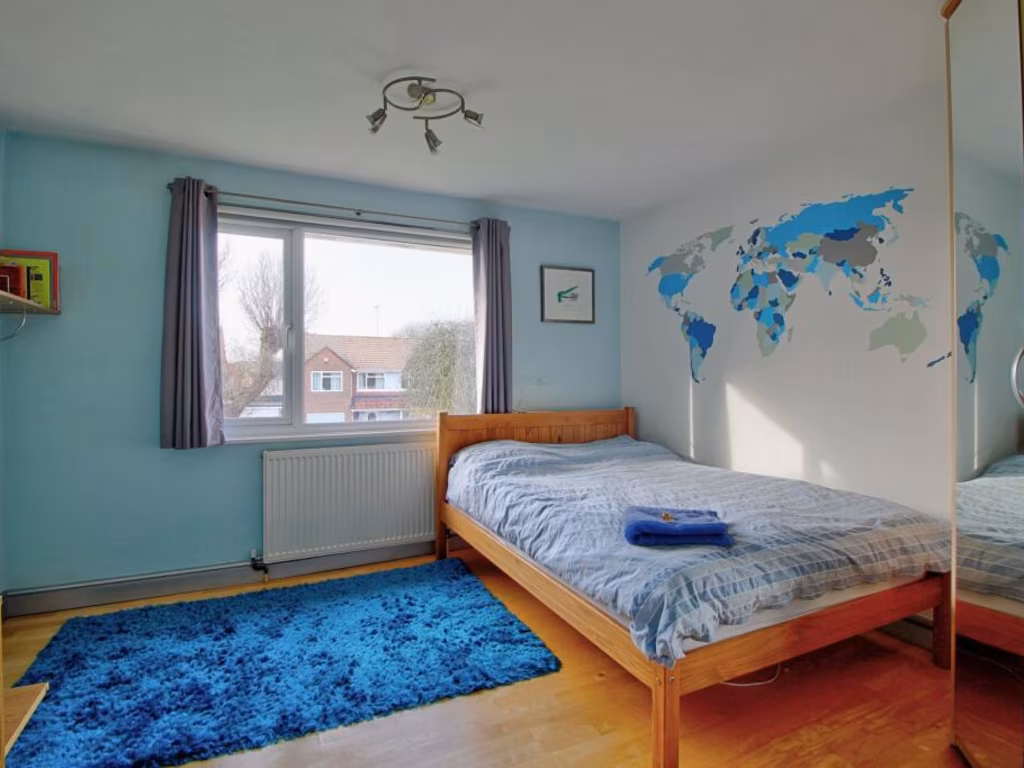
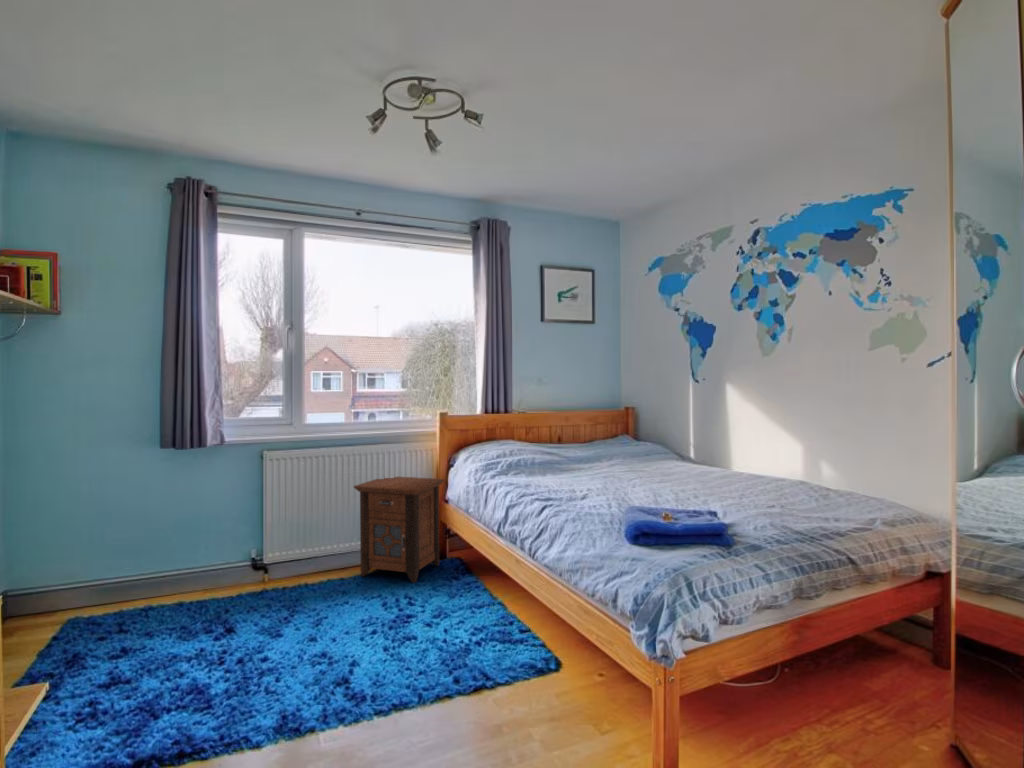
+ nightstand (400, 526)
